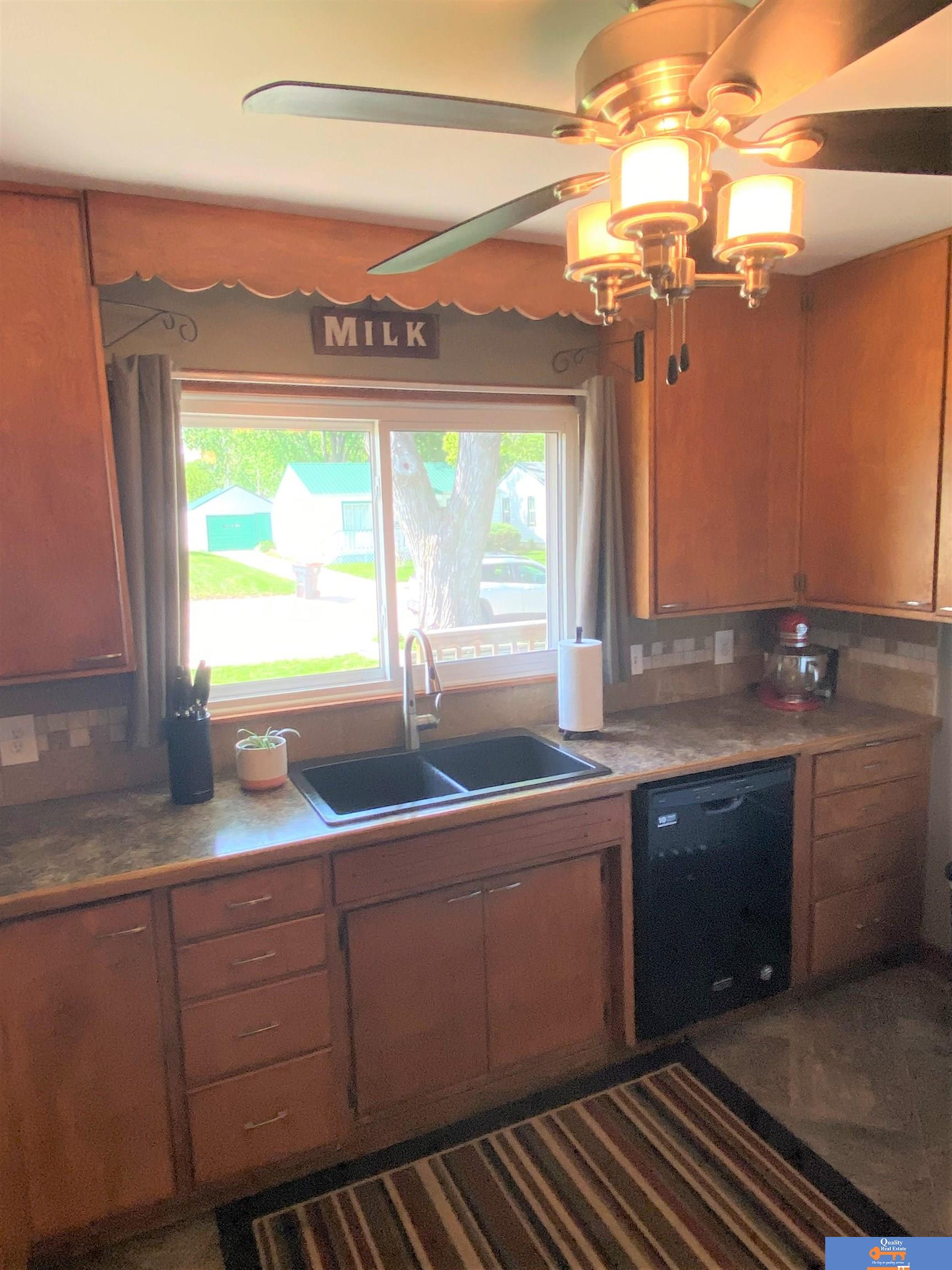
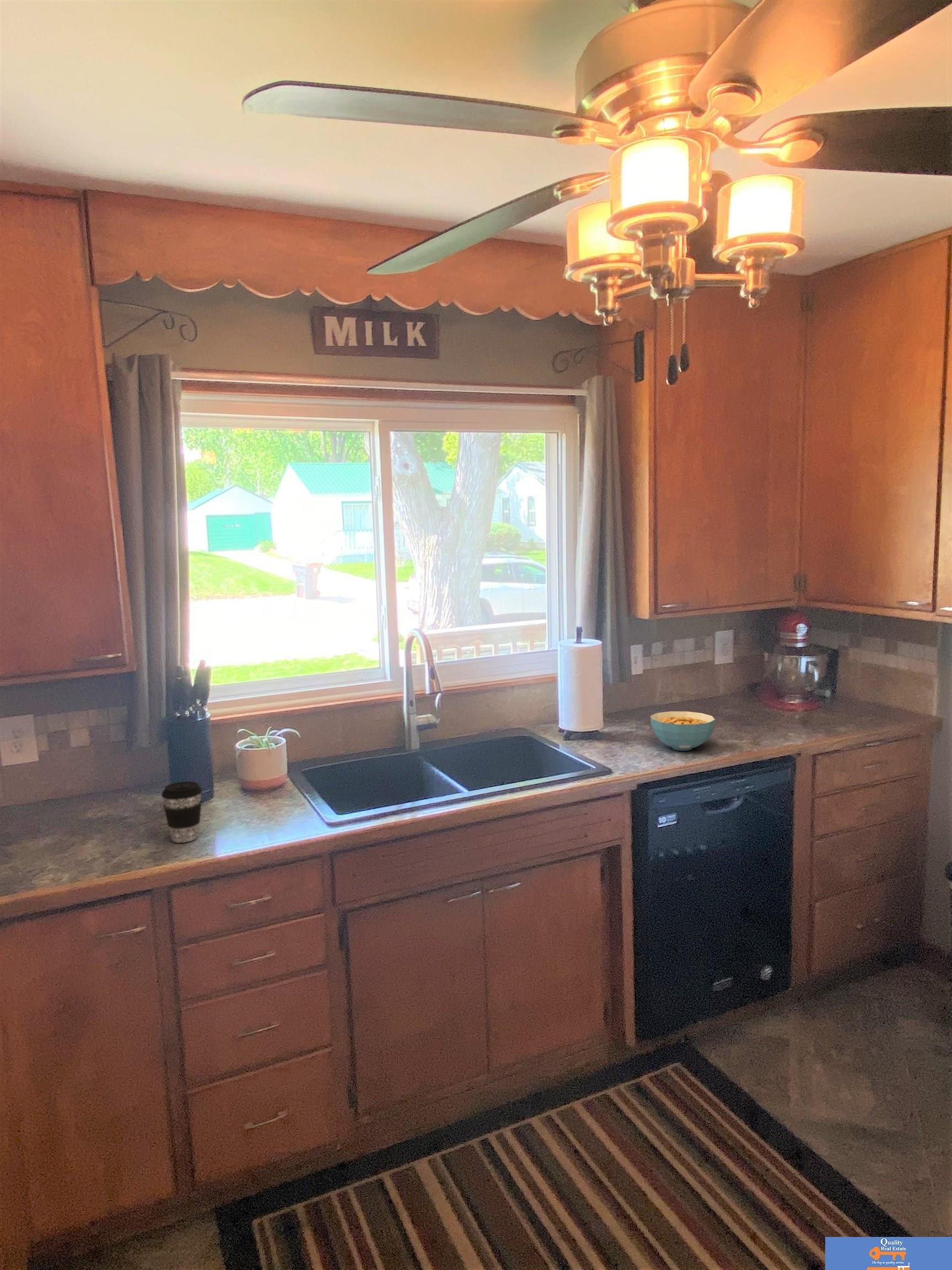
+ cereal bowl (682, 733)
+ coffee cup (183, 812)
